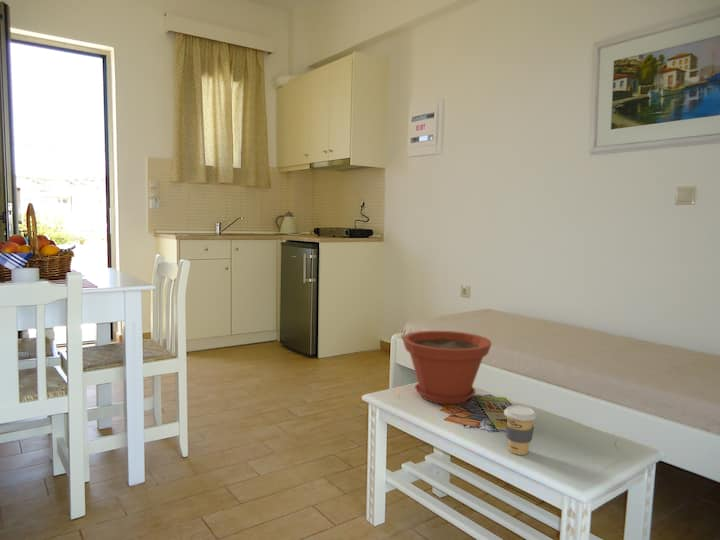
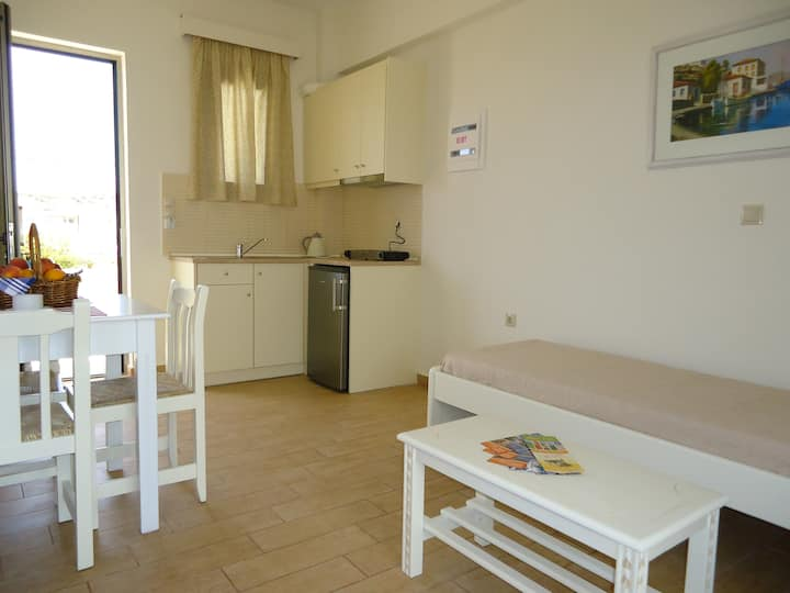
- coffee cup (519, 430)
- plant pot (445, 368)
